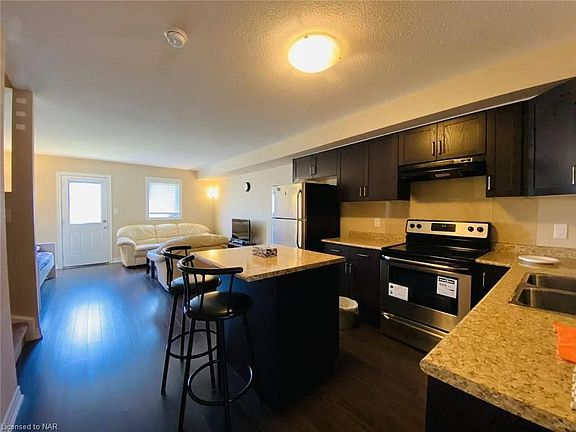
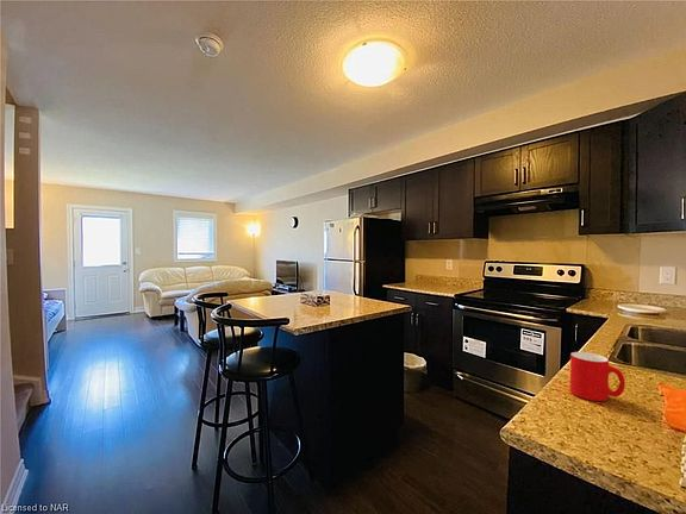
+ cup (595, 377)
